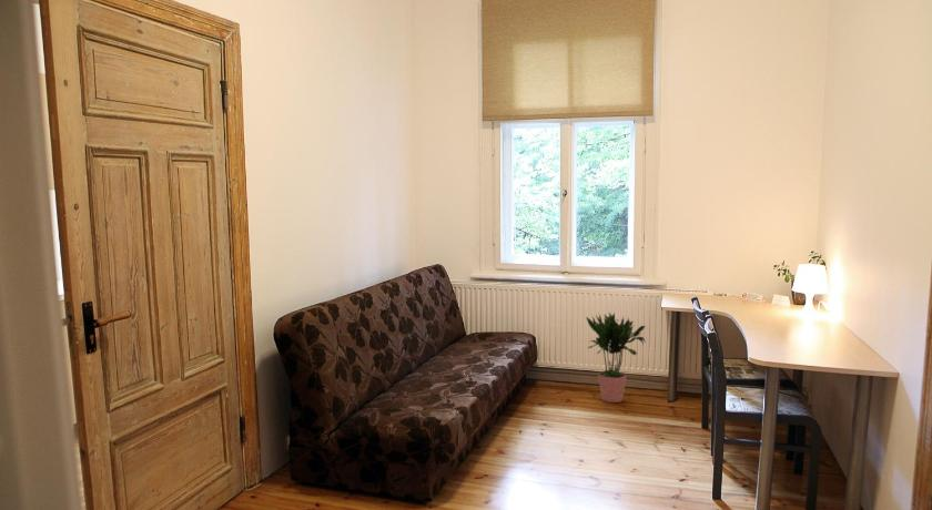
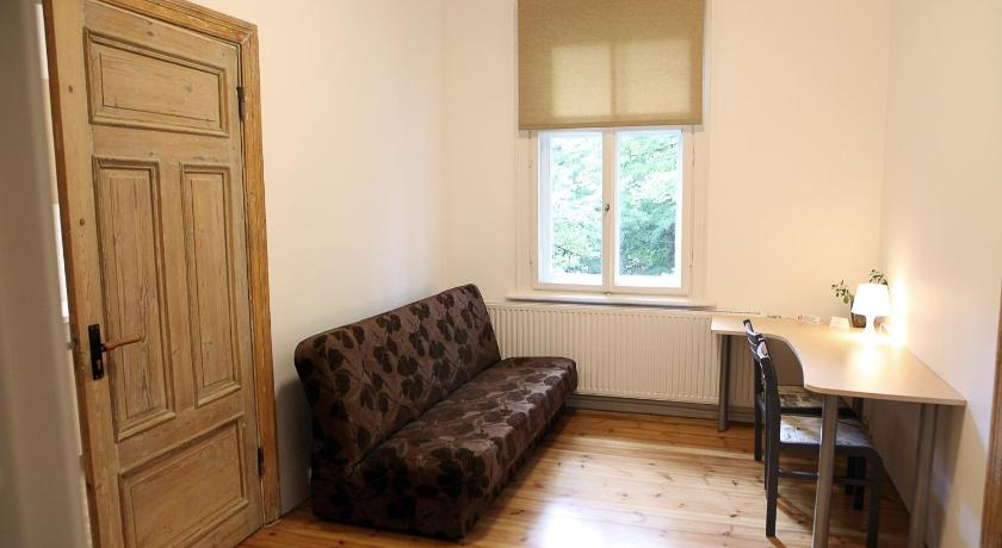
- potted plant (616, 355)
